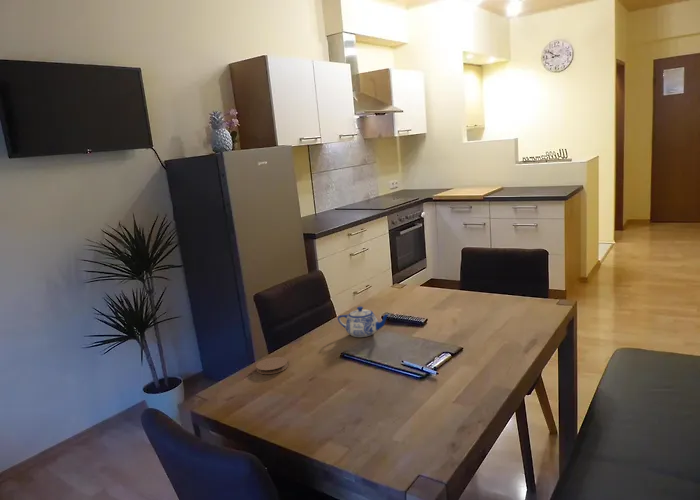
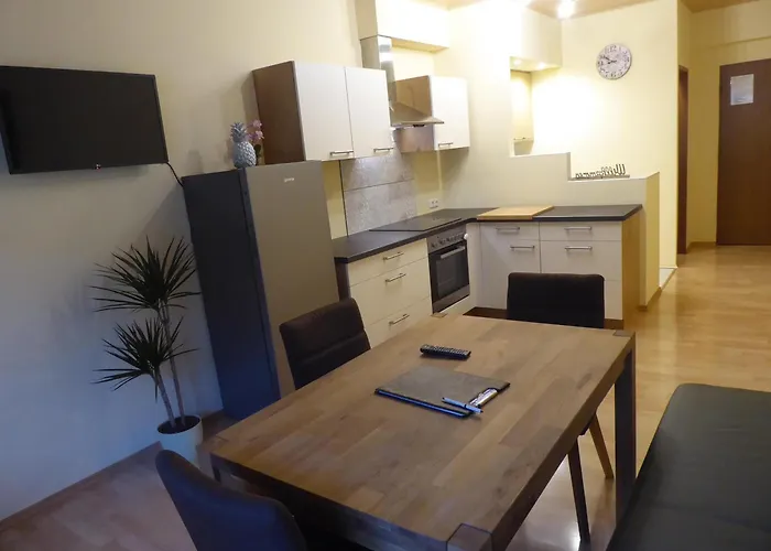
- coaster (272, 365)
- teapot (364, 320)
